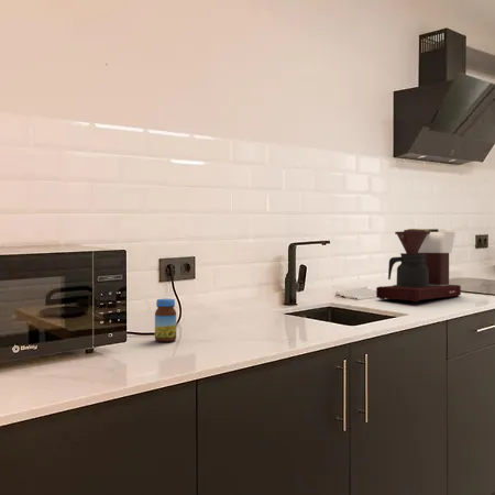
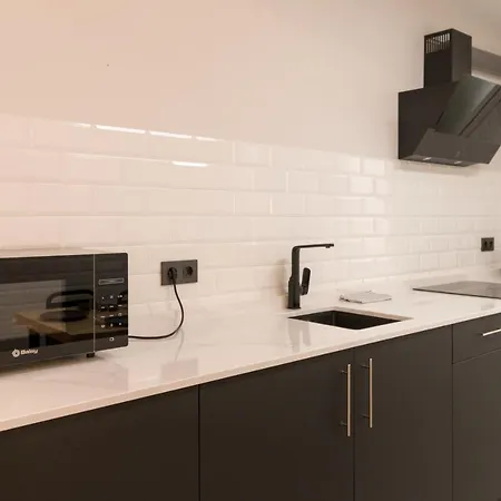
- coffee maker (419, 263)
- jar (165, 319)
